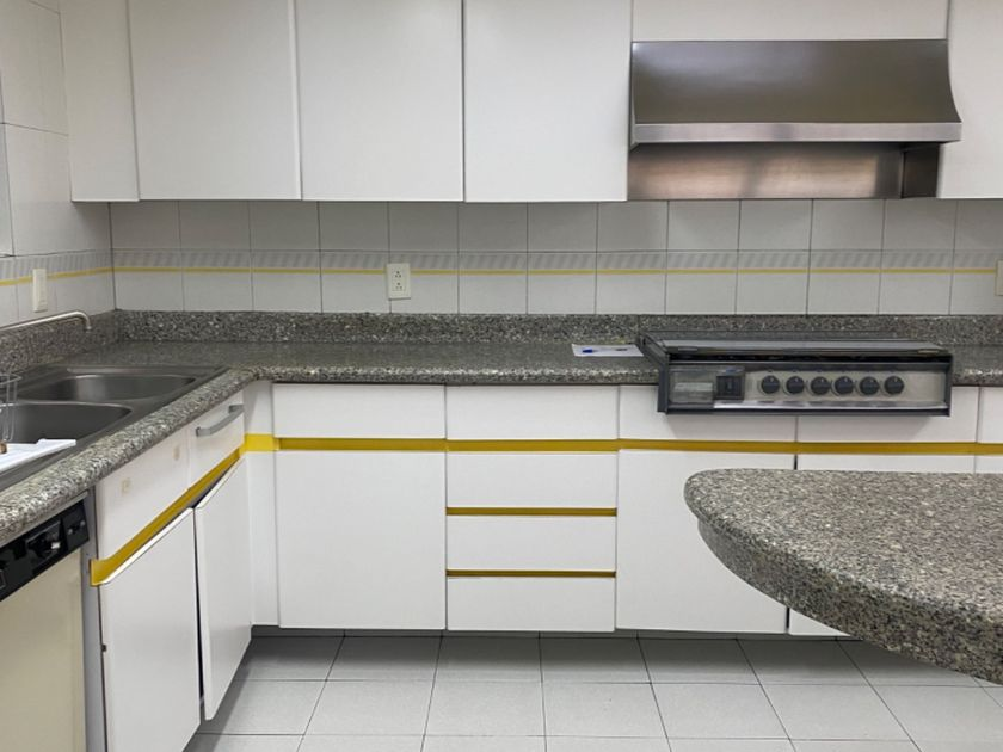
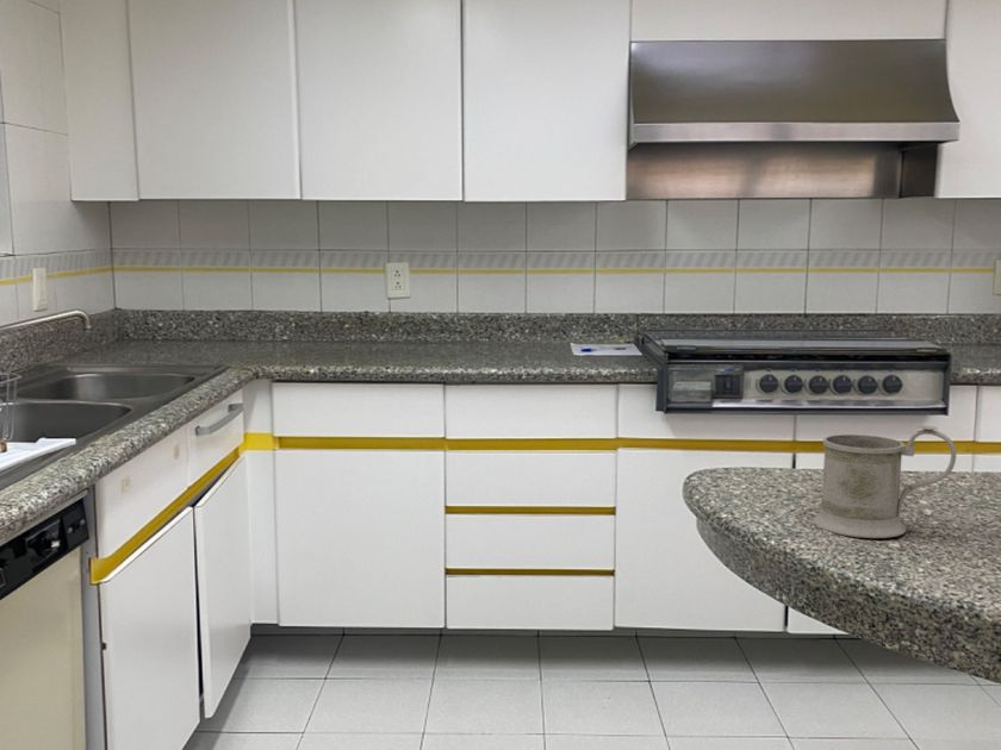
+ mug (883, 475)
